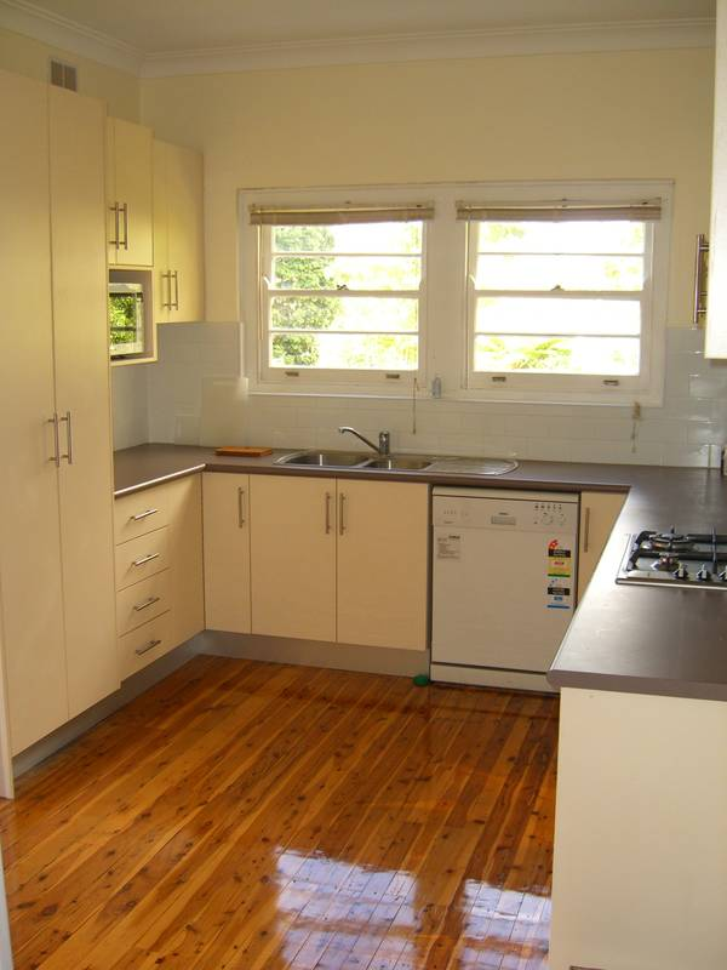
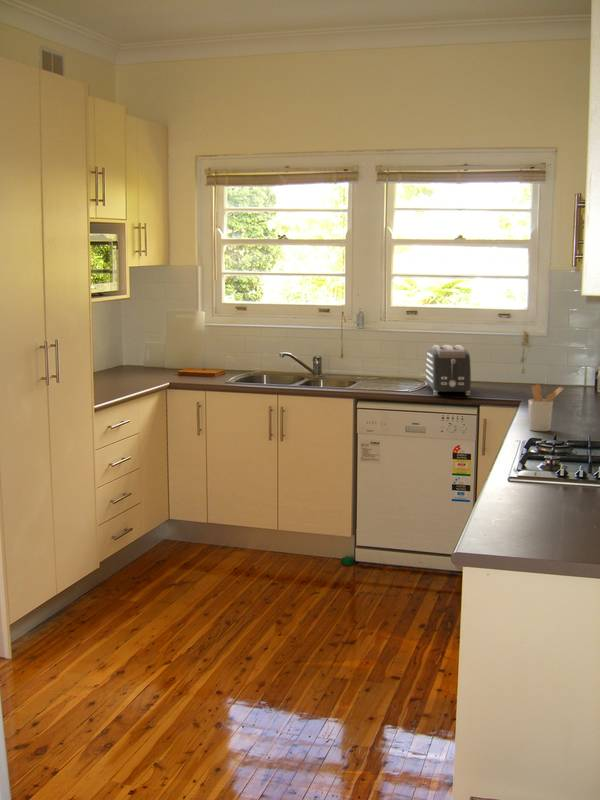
+ utensil holder (546, 407)
+ toaster (448, 368)
